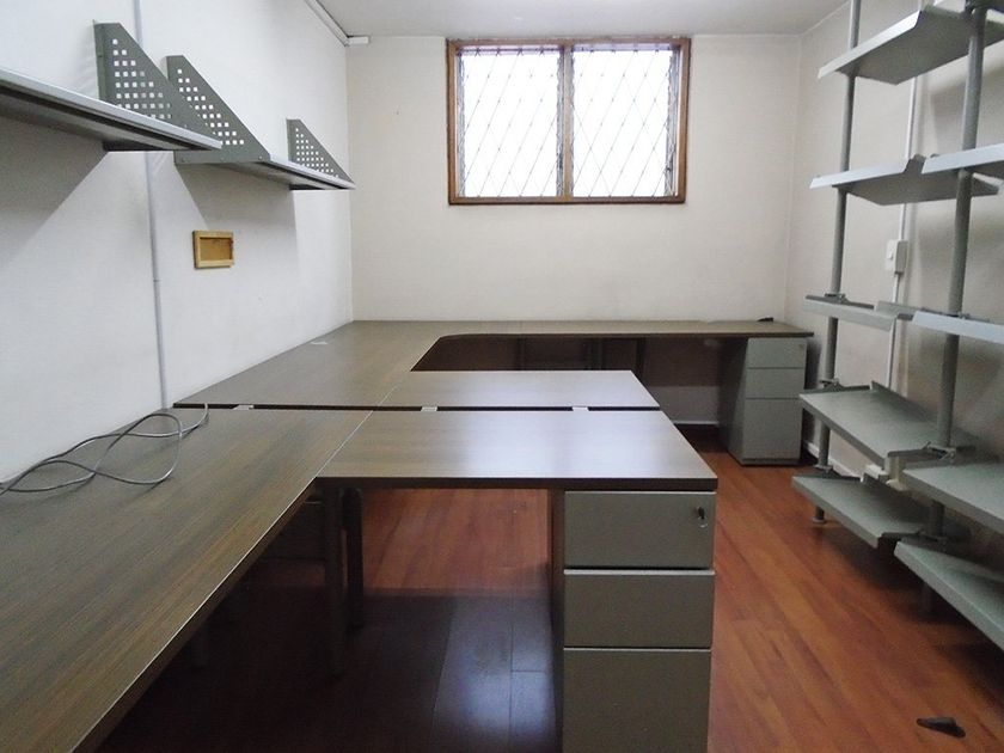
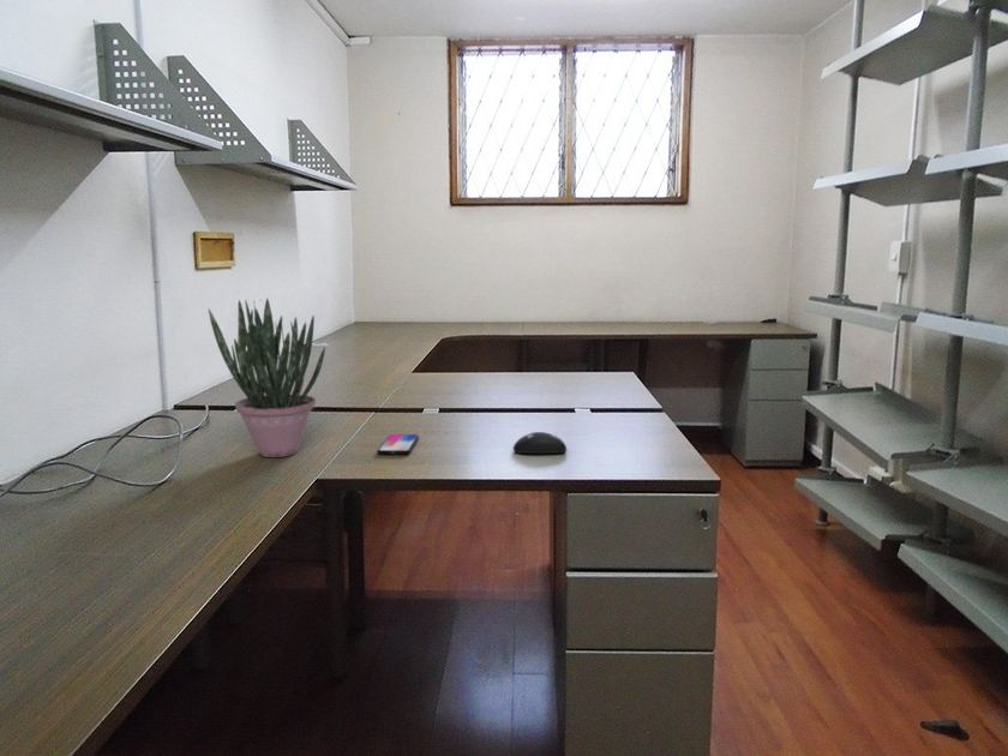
+ computer mouse (539, 442)
+ smartphone (398, 443)
+ potted plant (270, 377)
